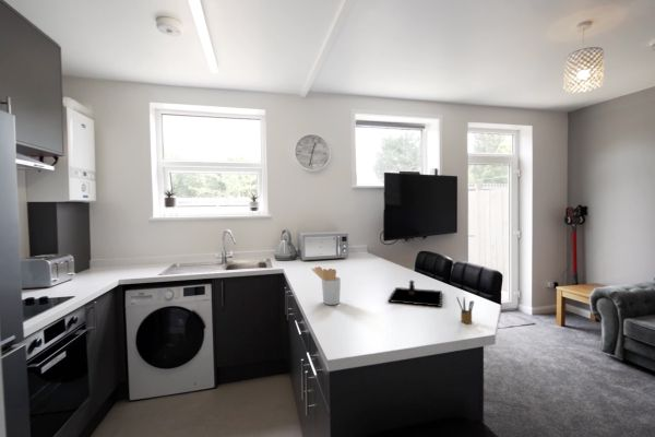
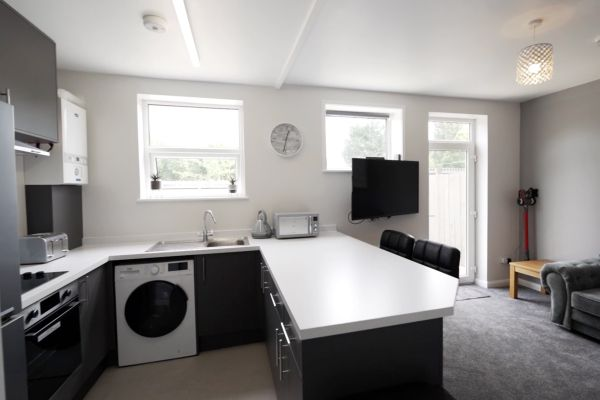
- pencil box (464, 309)
- utensil holder (326, 284)
- candle (416, 288)
